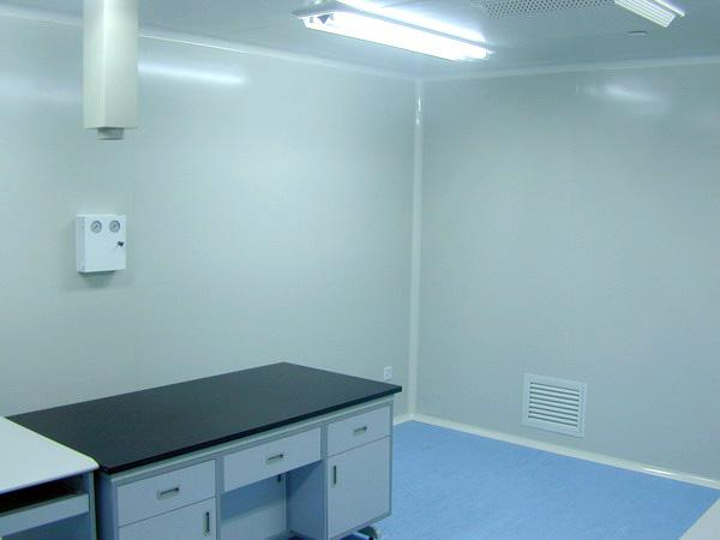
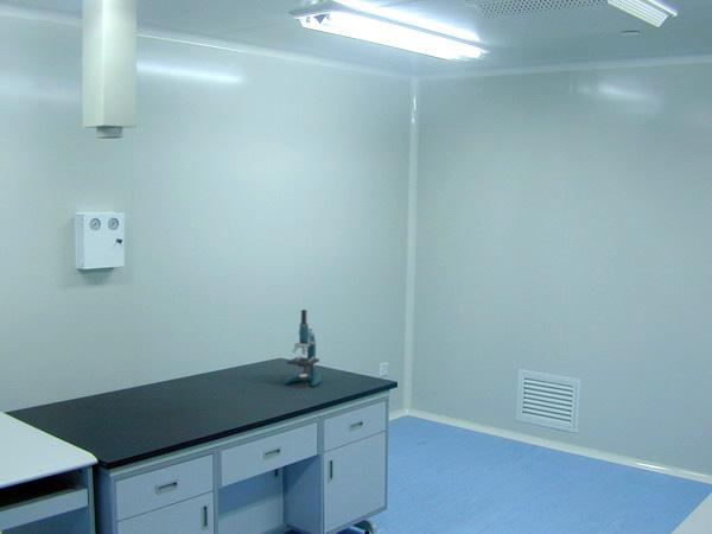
+ microscope (304, 345)
